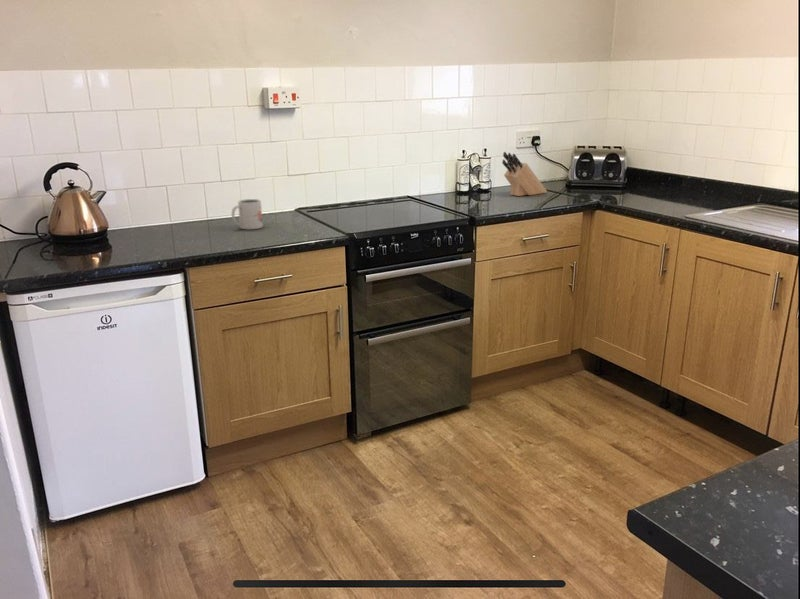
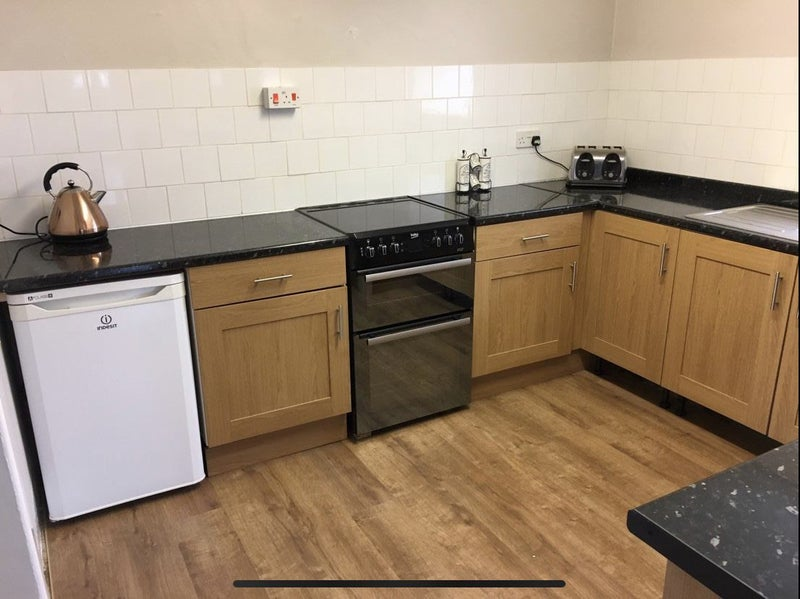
- mug (246, 214)
- knife block (523, 172)
